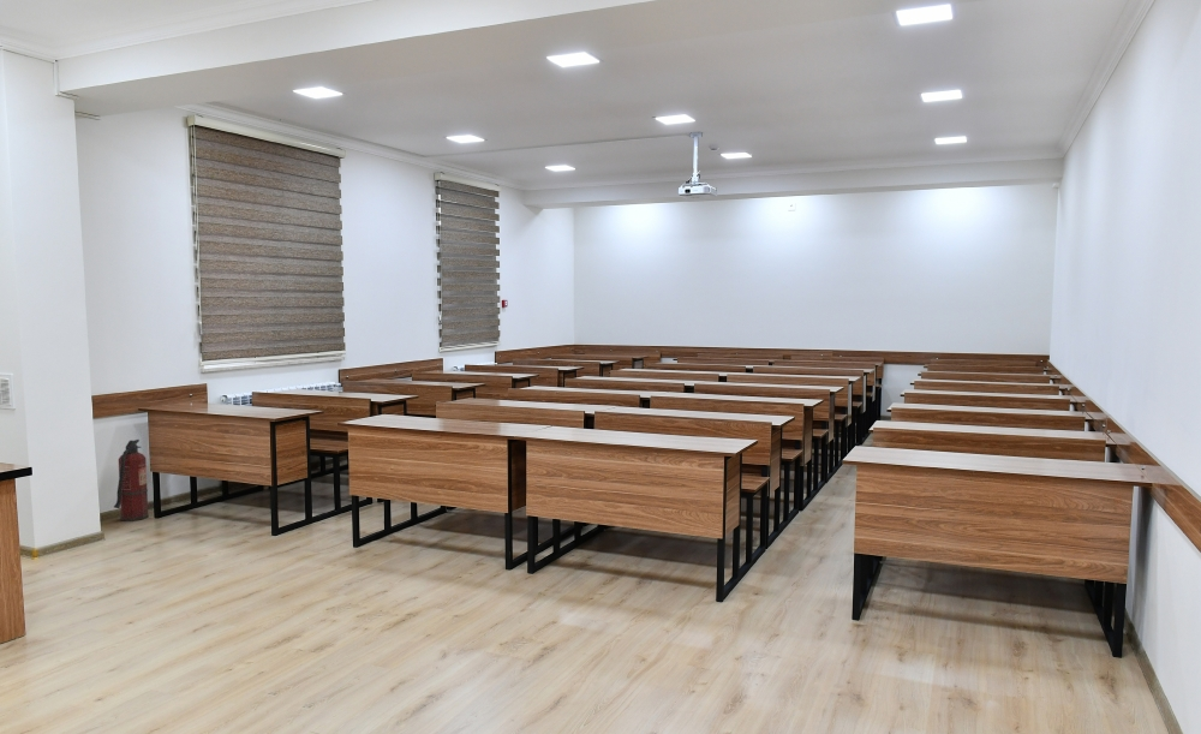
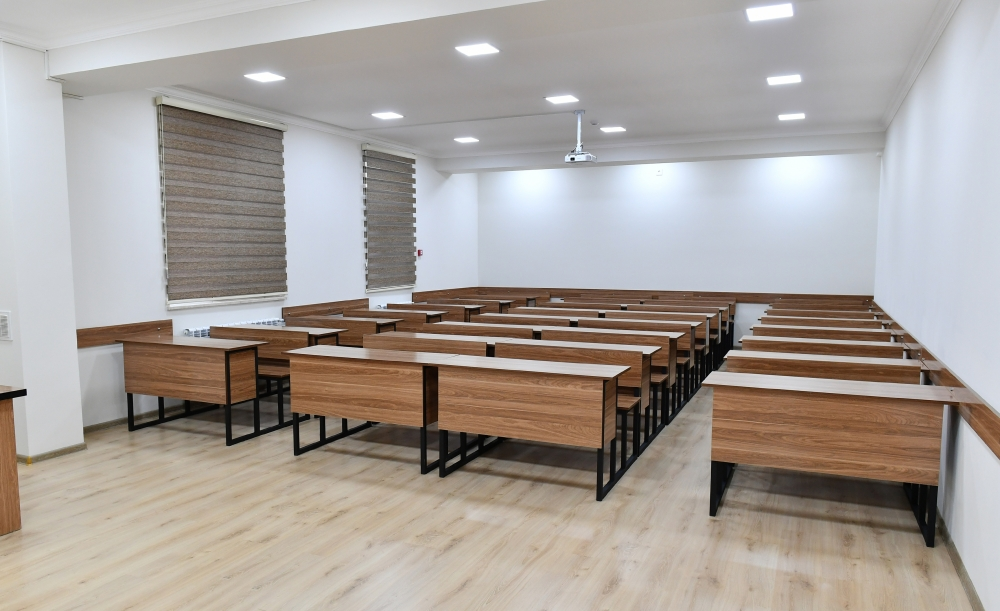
- fire extinguisher (129, 479)
